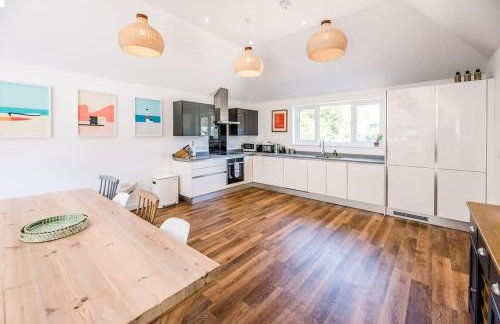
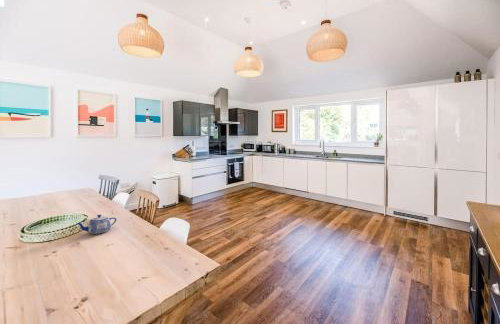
+ teapot (97, 223)
